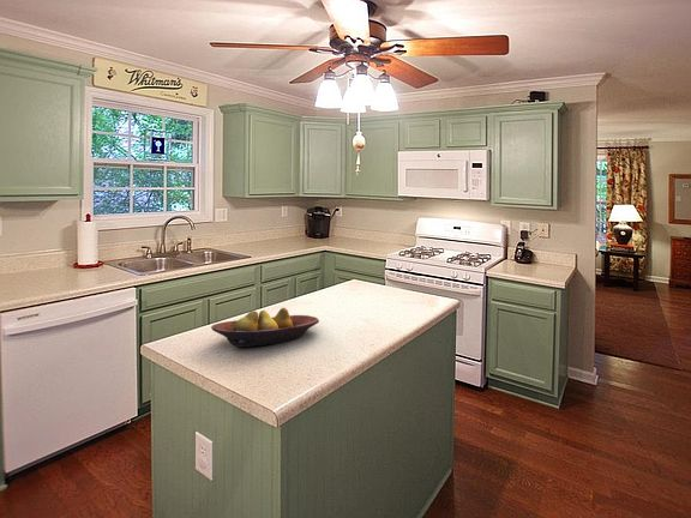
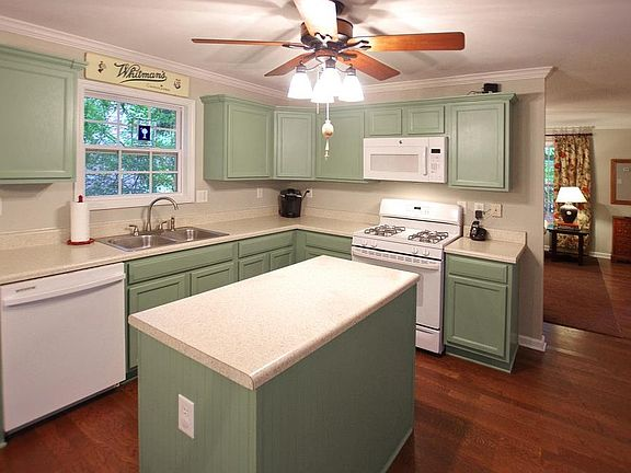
- fruit bowl (268, 324)
